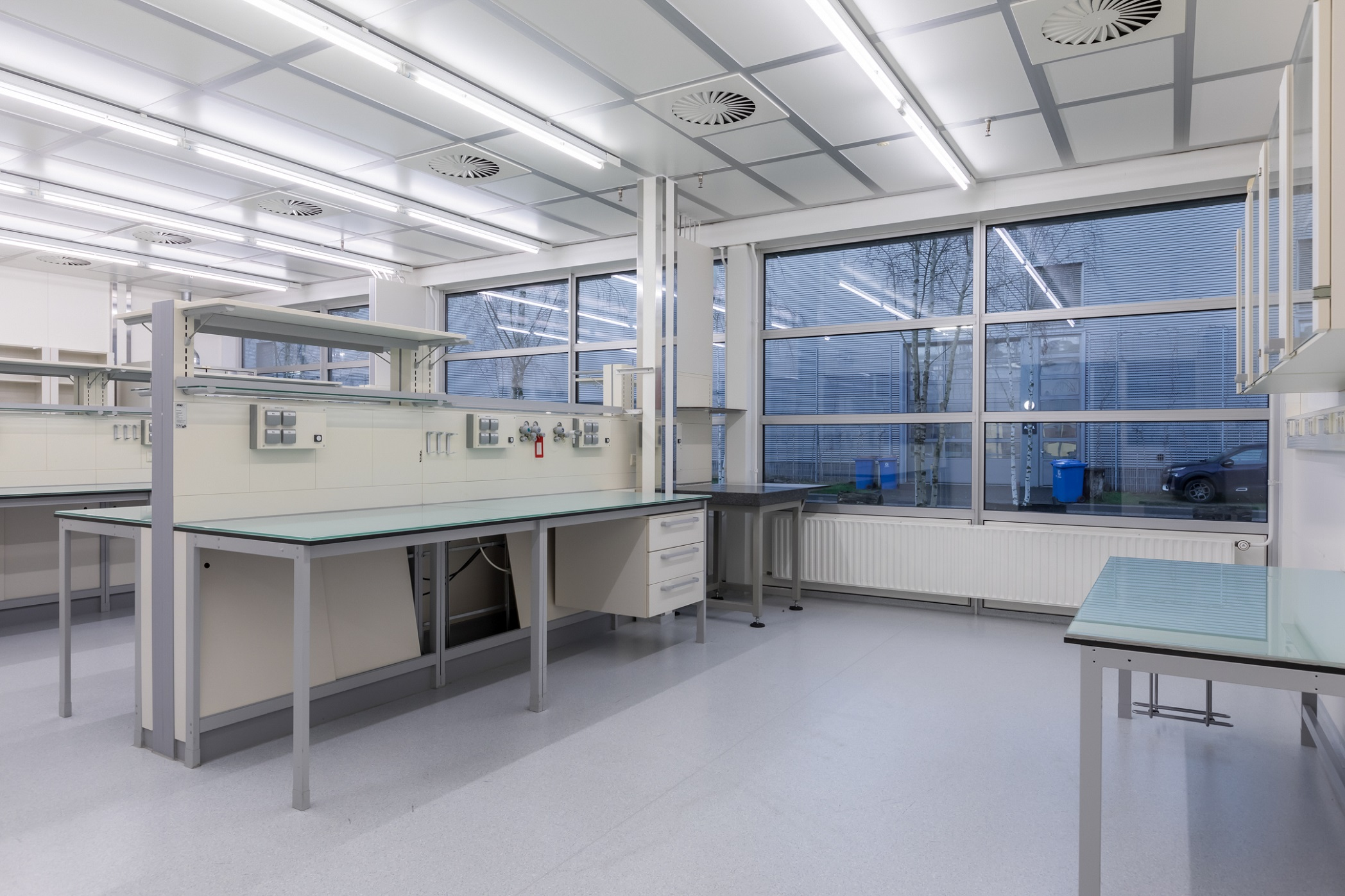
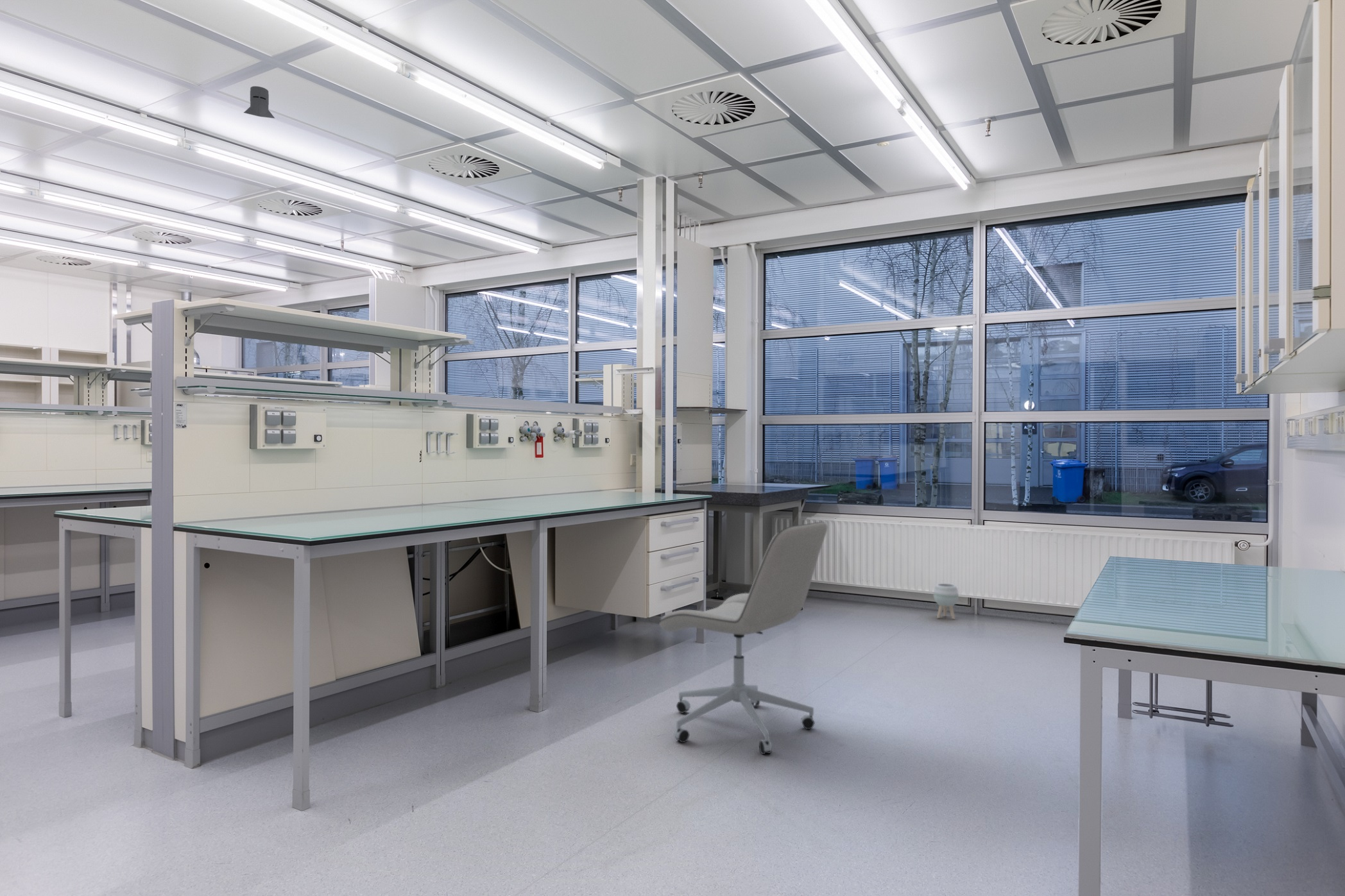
+ planter (946, 601)
+ office chair (741, 623)
+ knight helmet (259, 105)
